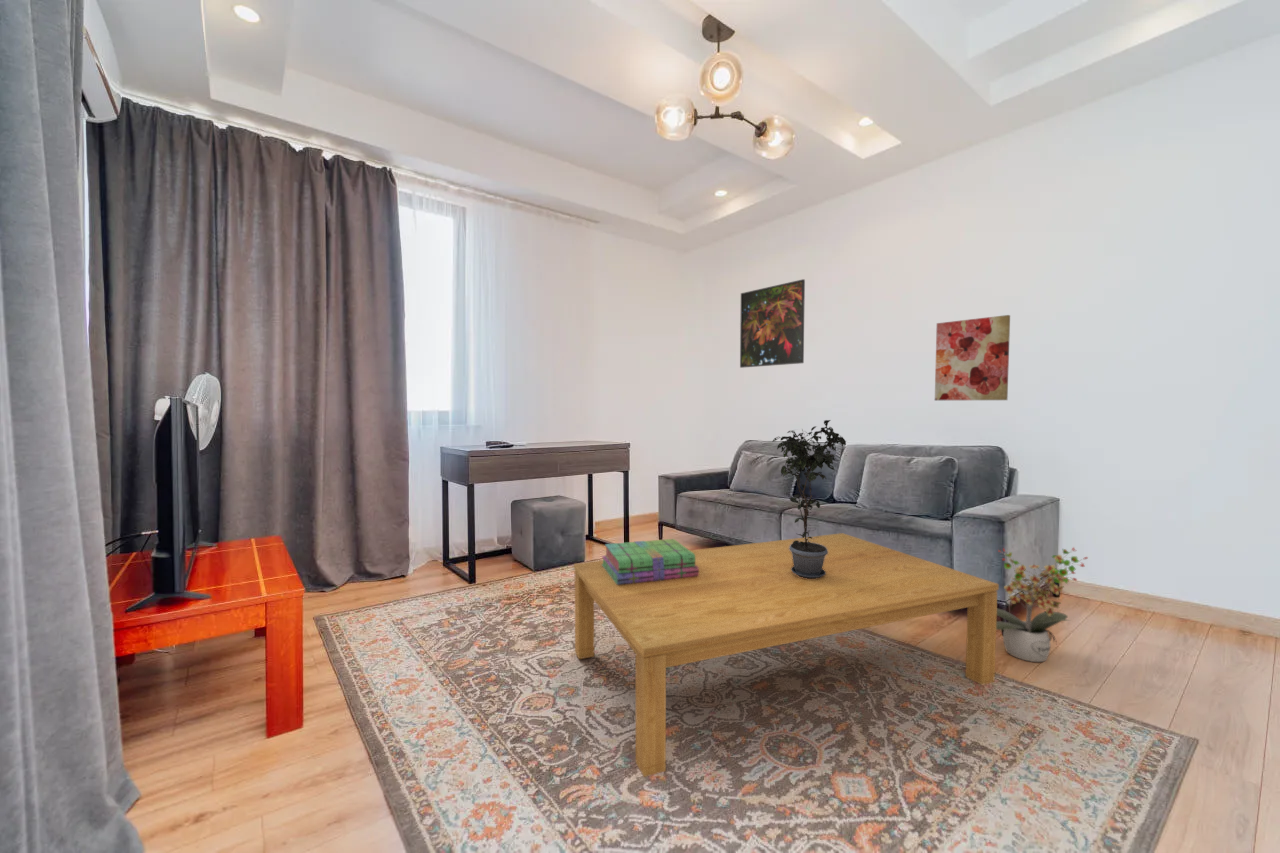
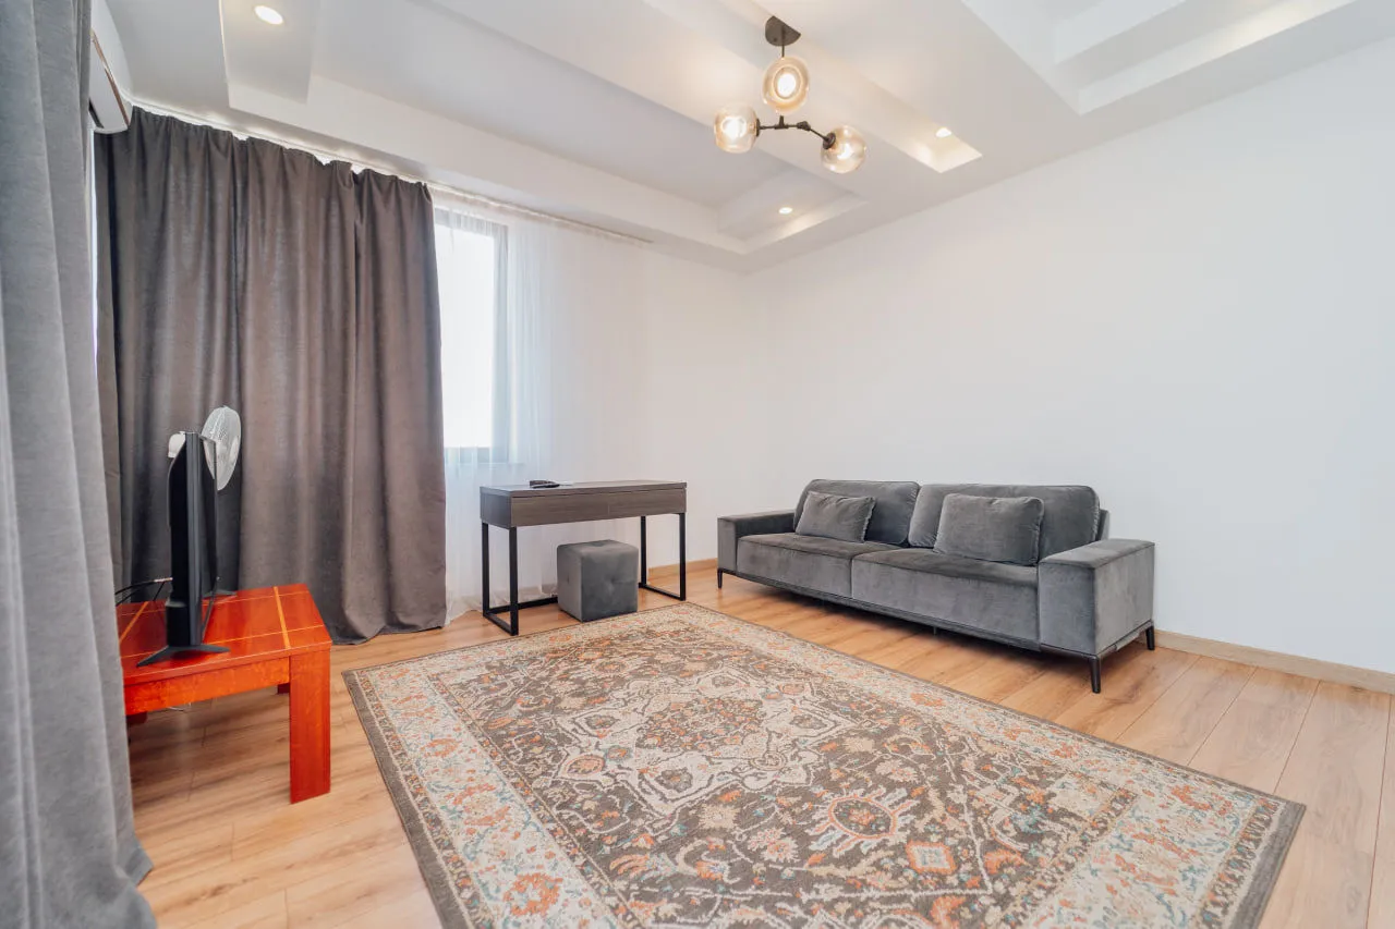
- potted plant (1037, 603)
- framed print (770, 326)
- wall art (970, 360)
- potted plant (807, 497)
- coffee table (773, 620)
- stack of books (648, 559)
